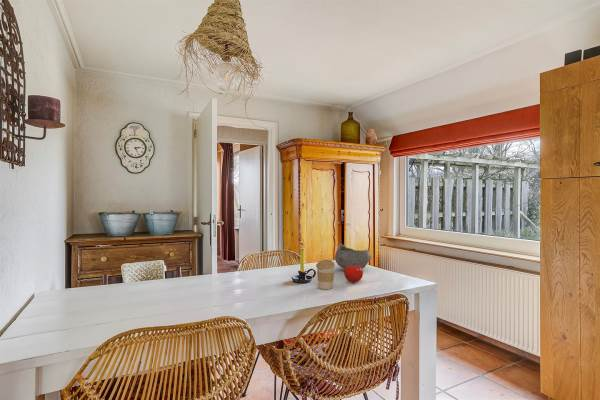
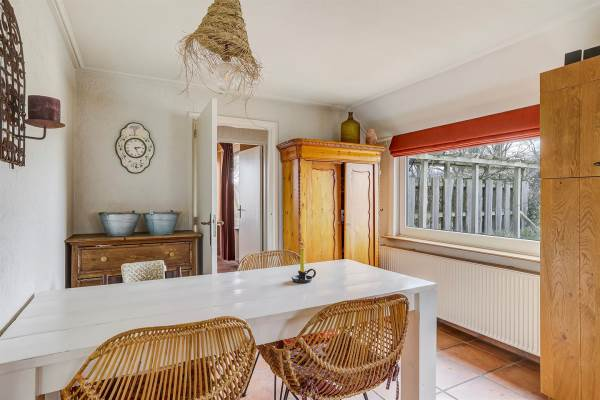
- coffee cup (325, 274)
- bowl (350, 257)
- fruit (353, 272)
